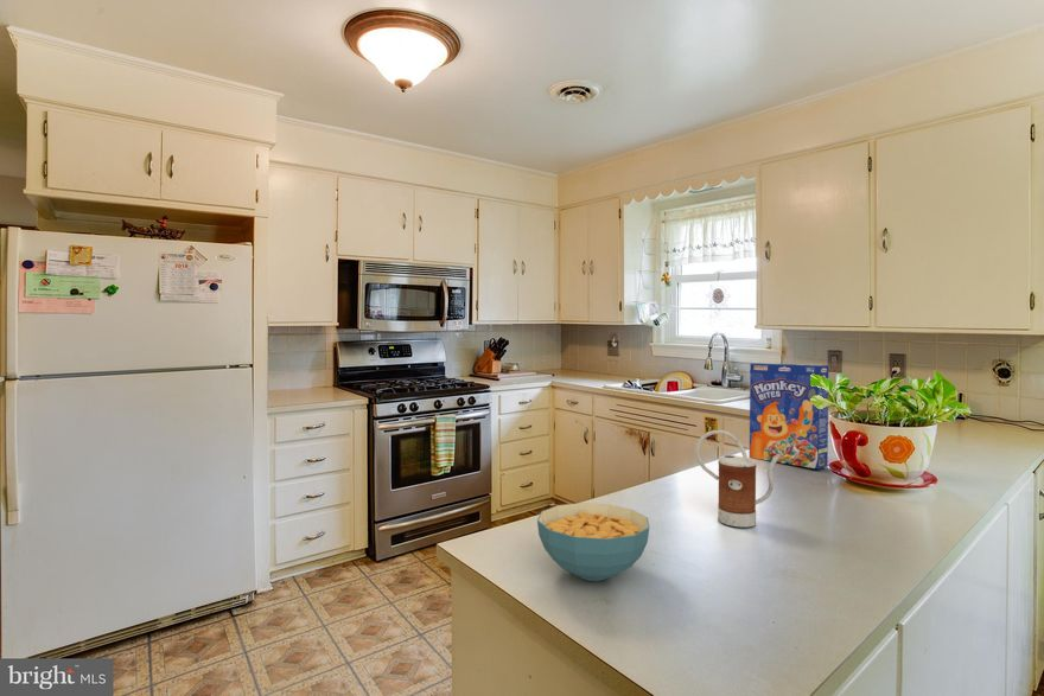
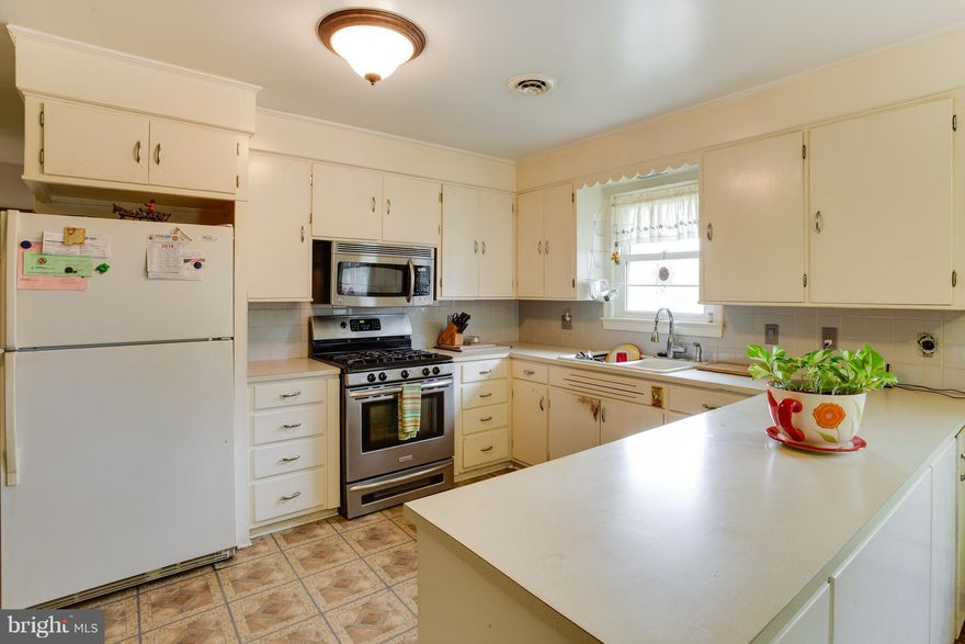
- cereal bowl (592, 545)
- cereal box (787, 413)
- kettle (737, 475)
